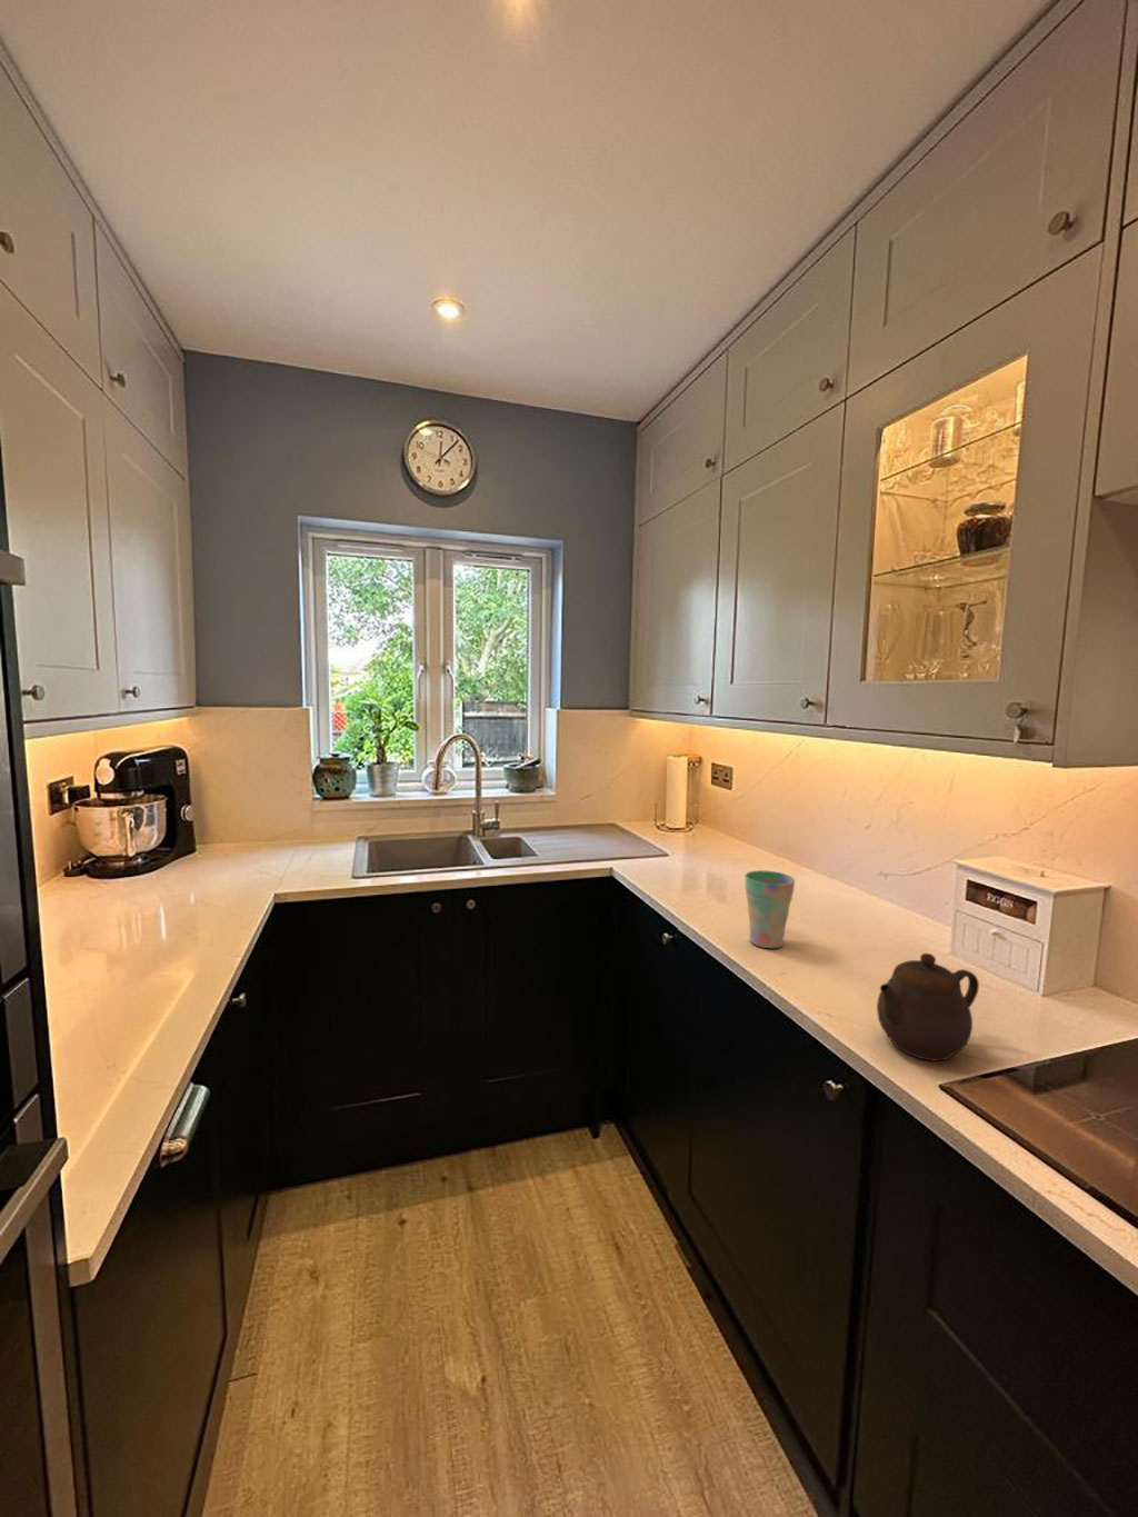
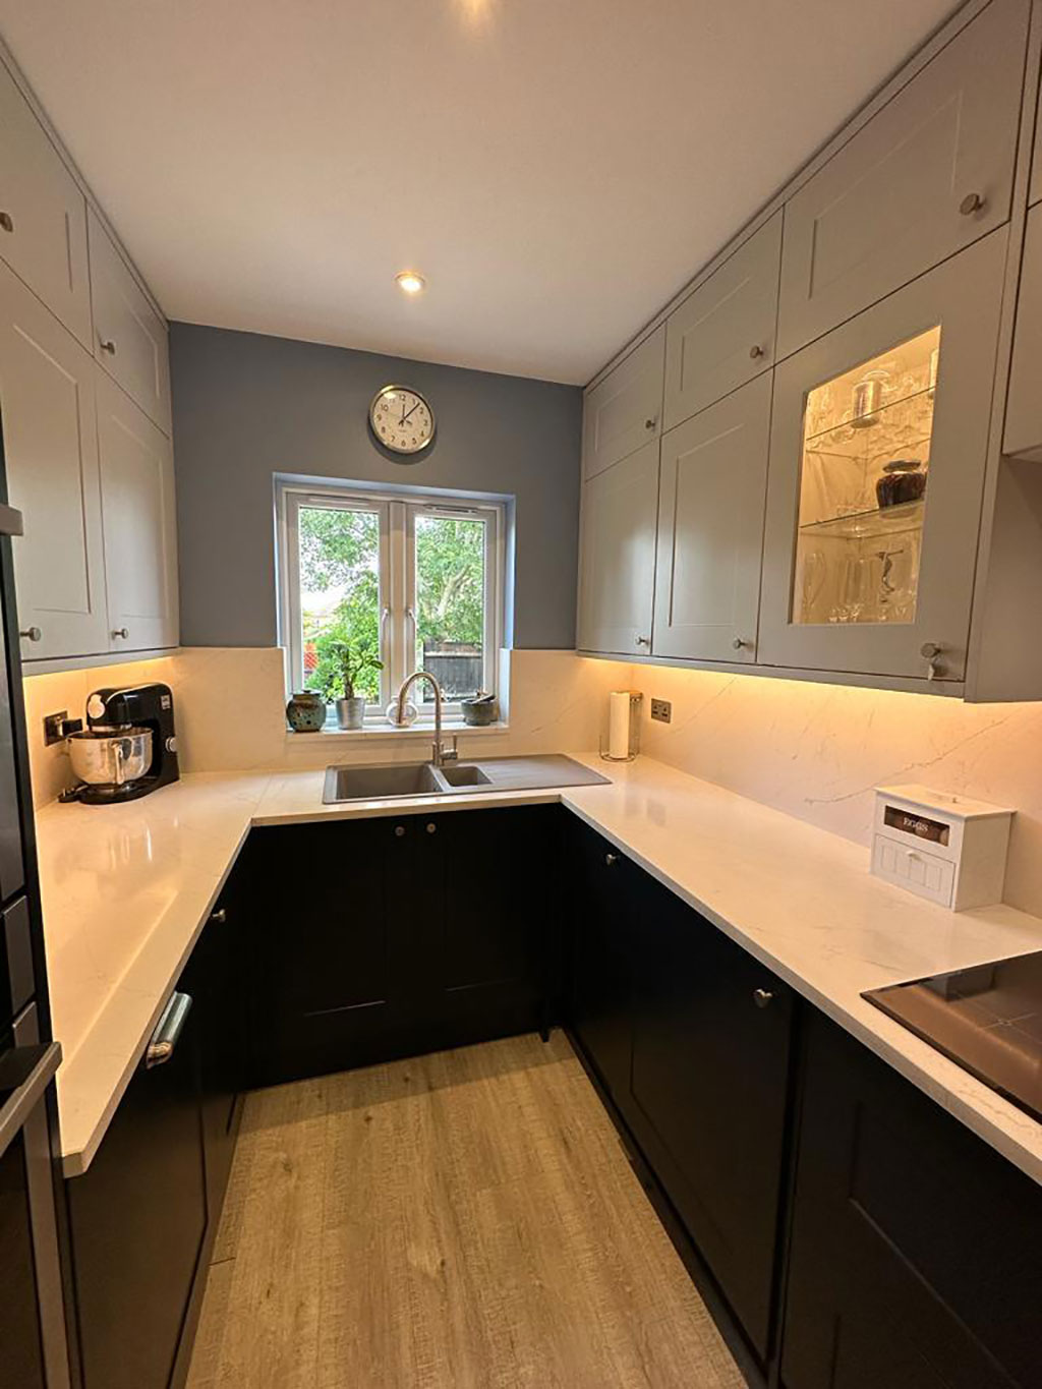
- cup (767, 909)
- teapot (929, 999)
